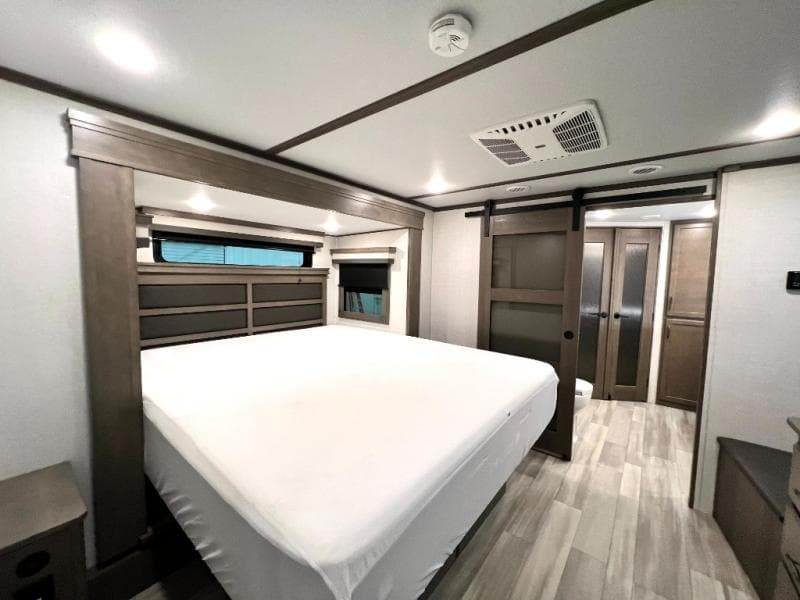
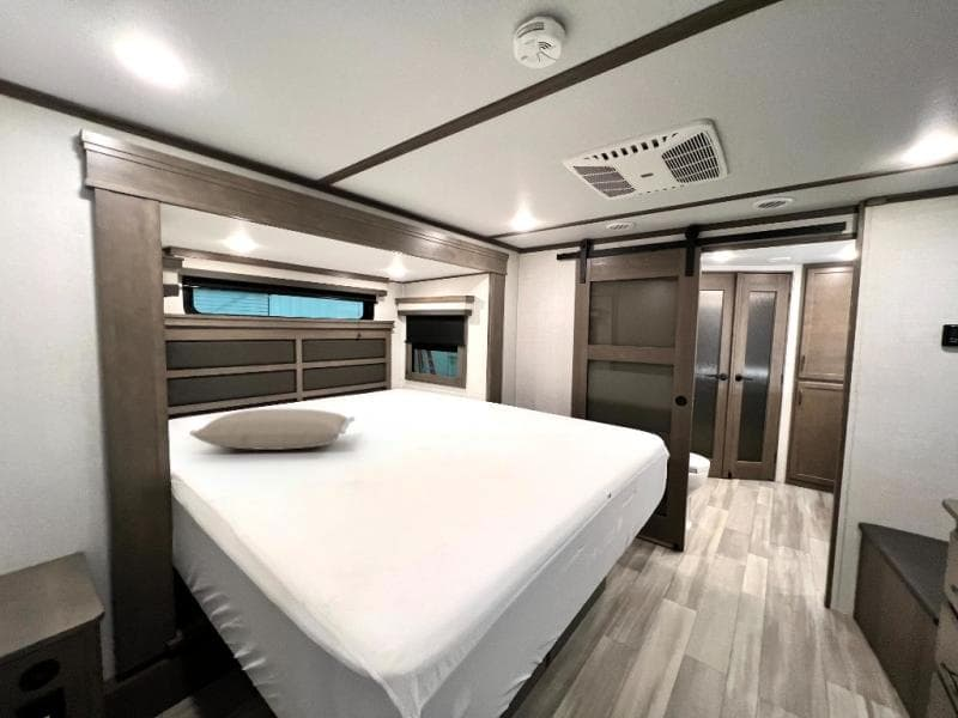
+ pillow (280, 427)
